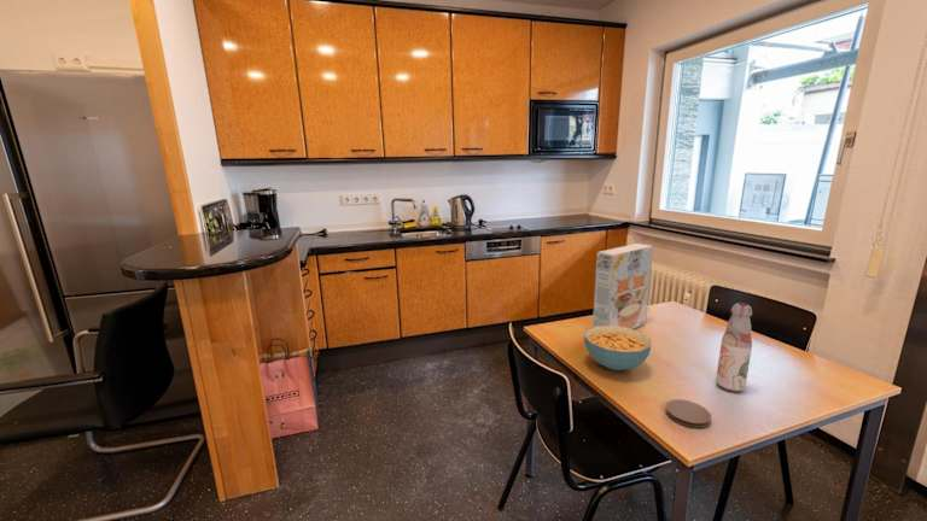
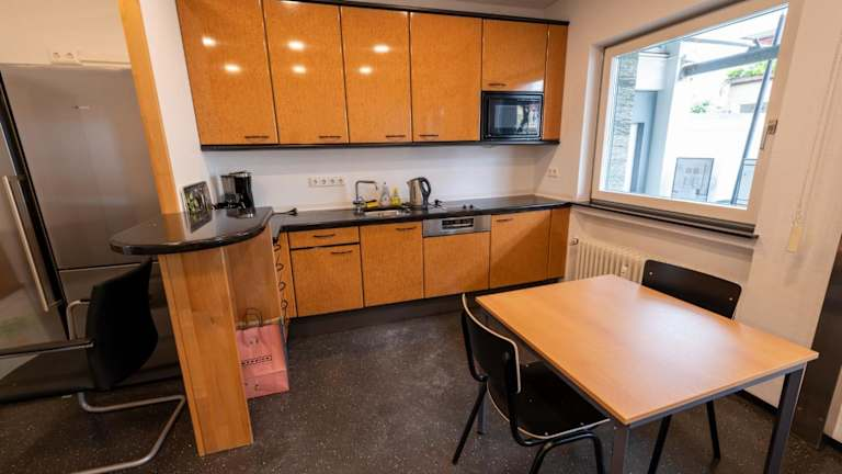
- cereal box (623, 289)
- bottle (735, 346)
- cereal bowl (616, 351)
- coaster (687, 412)
